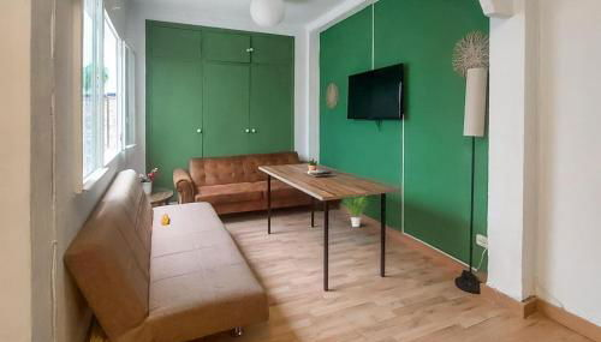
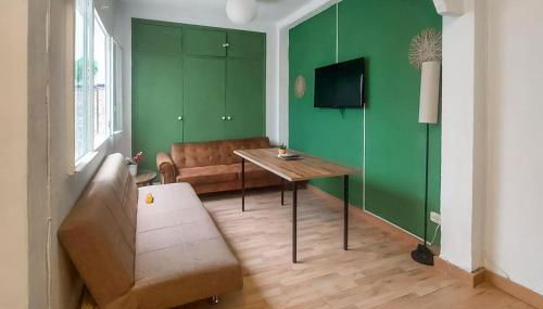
- potted plant (355, 208)
